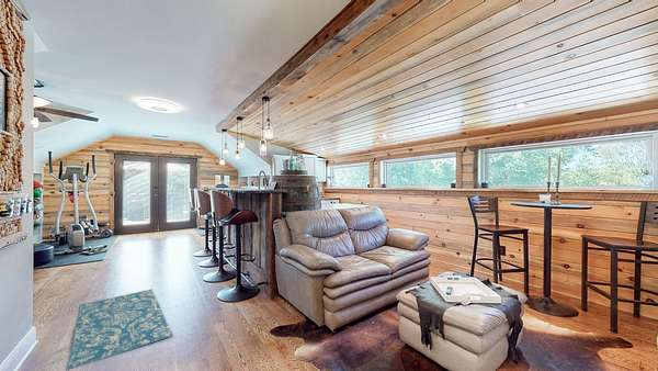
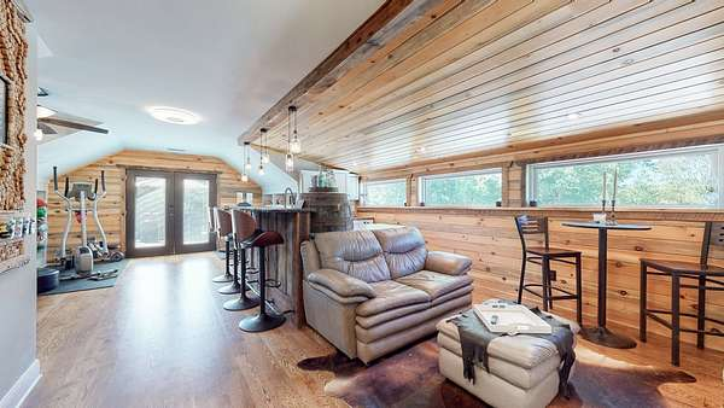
- rug (121, 318)
